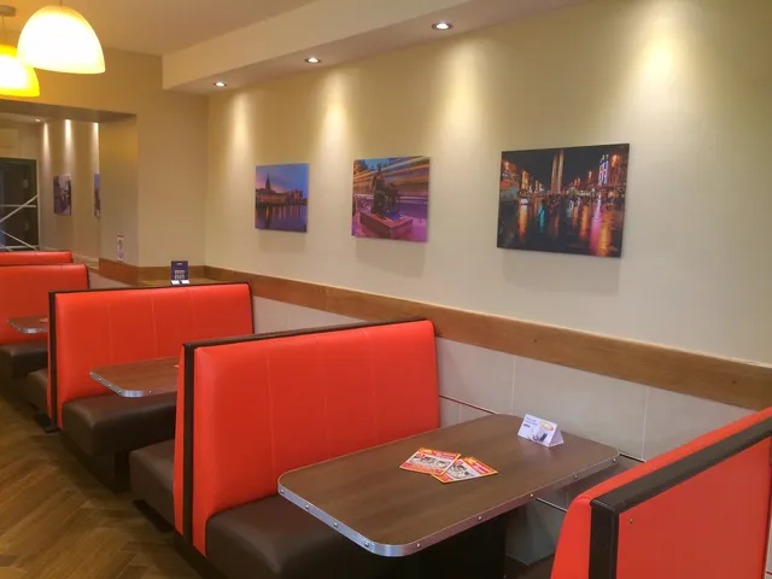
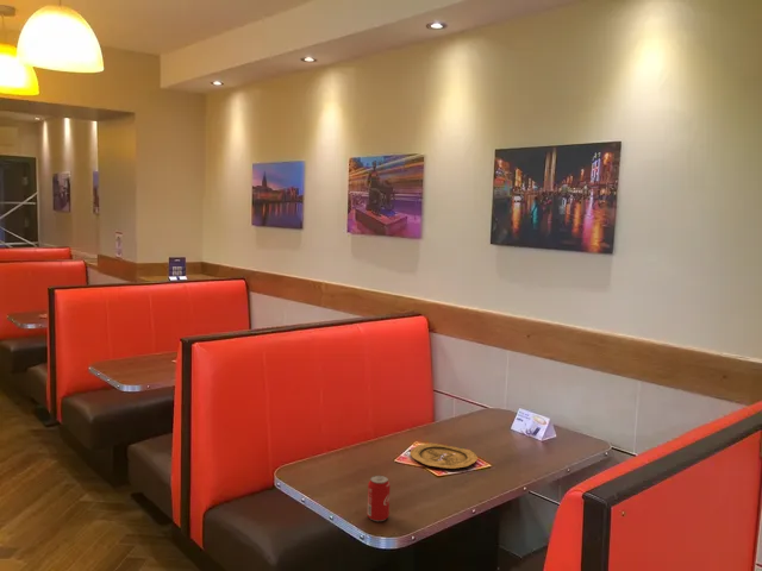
+ plate (443, 454)
+ beverage can (379, 497)
